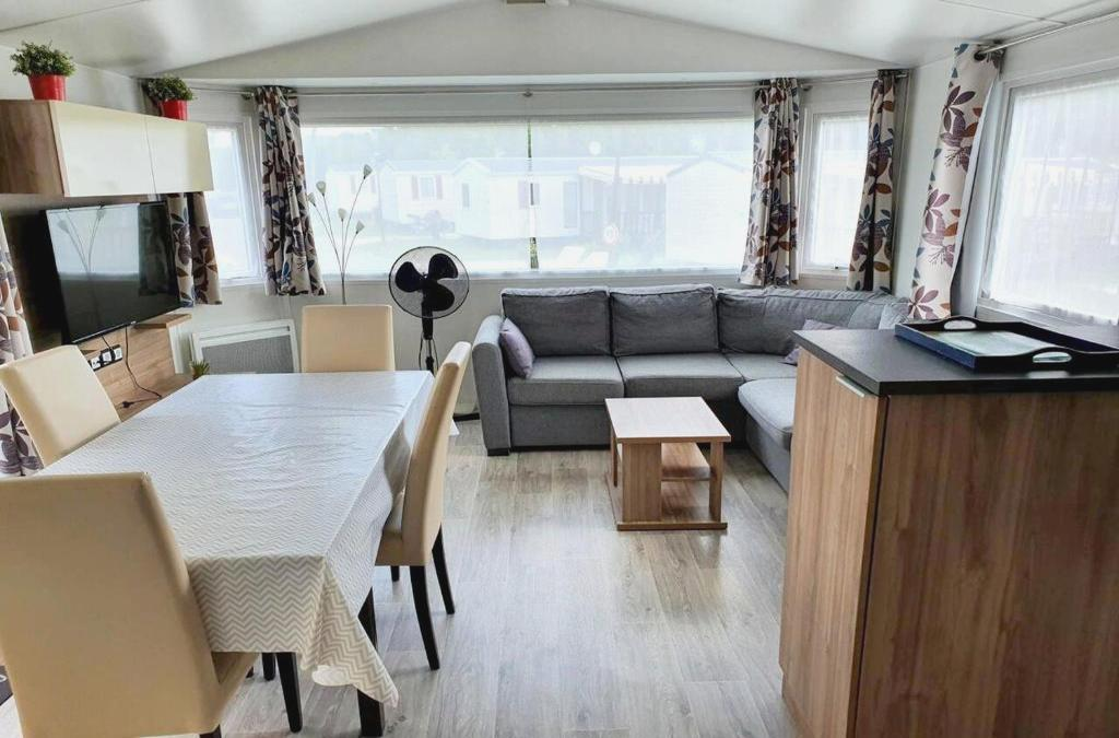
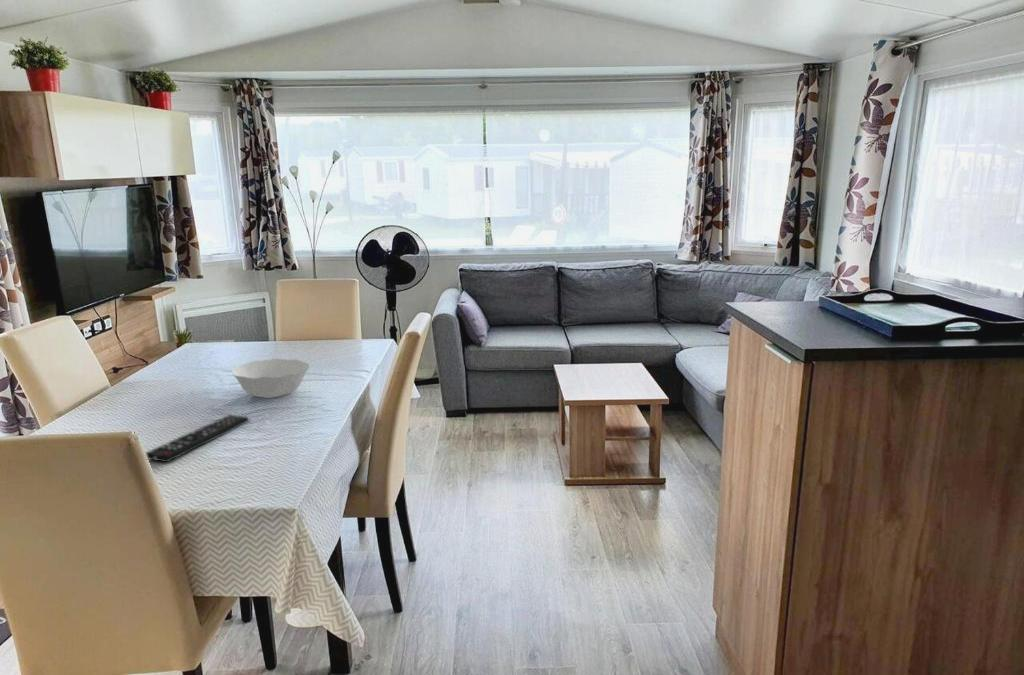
+ bowl (272, 379)
+ remote control (200, 435)
